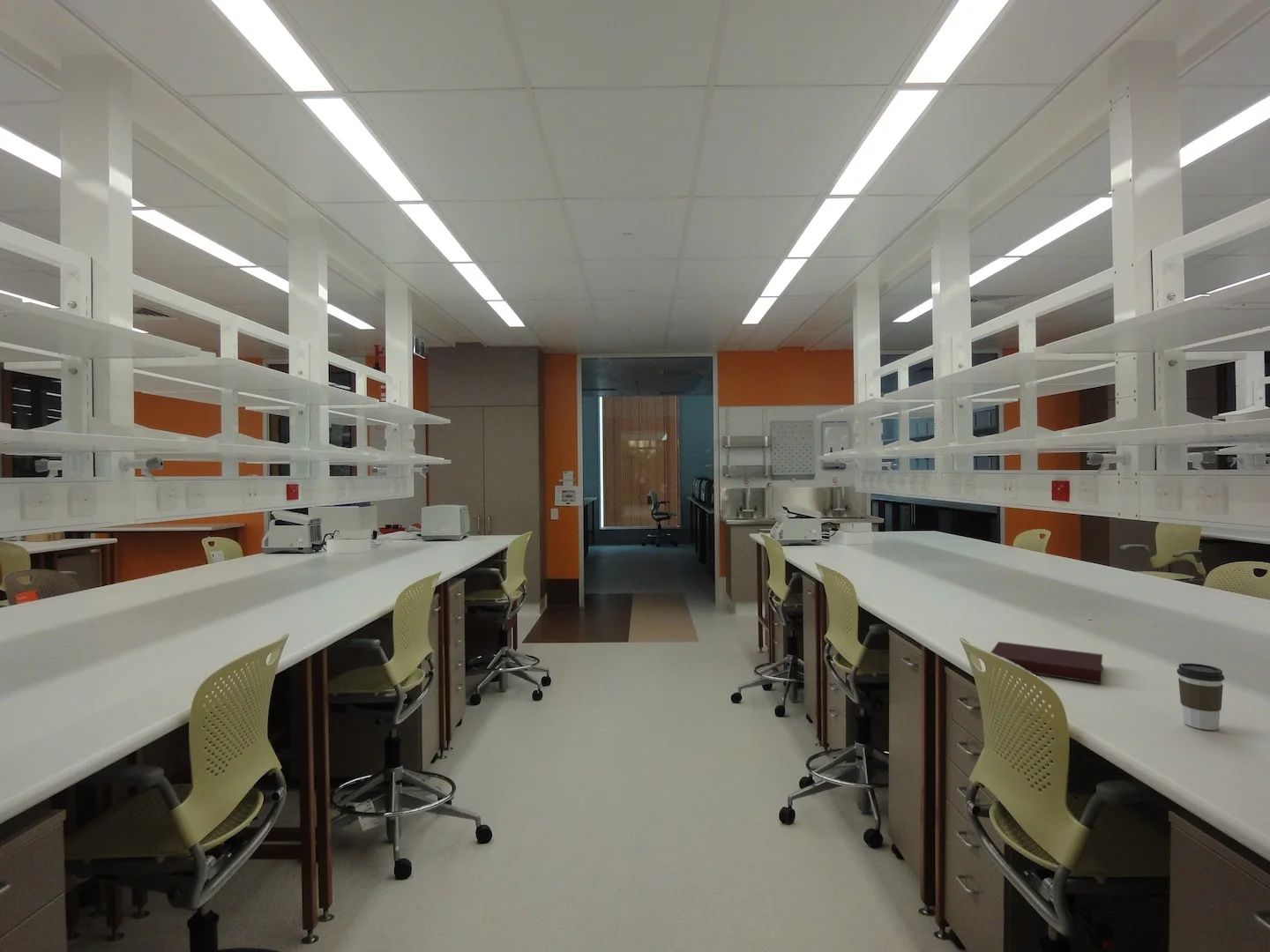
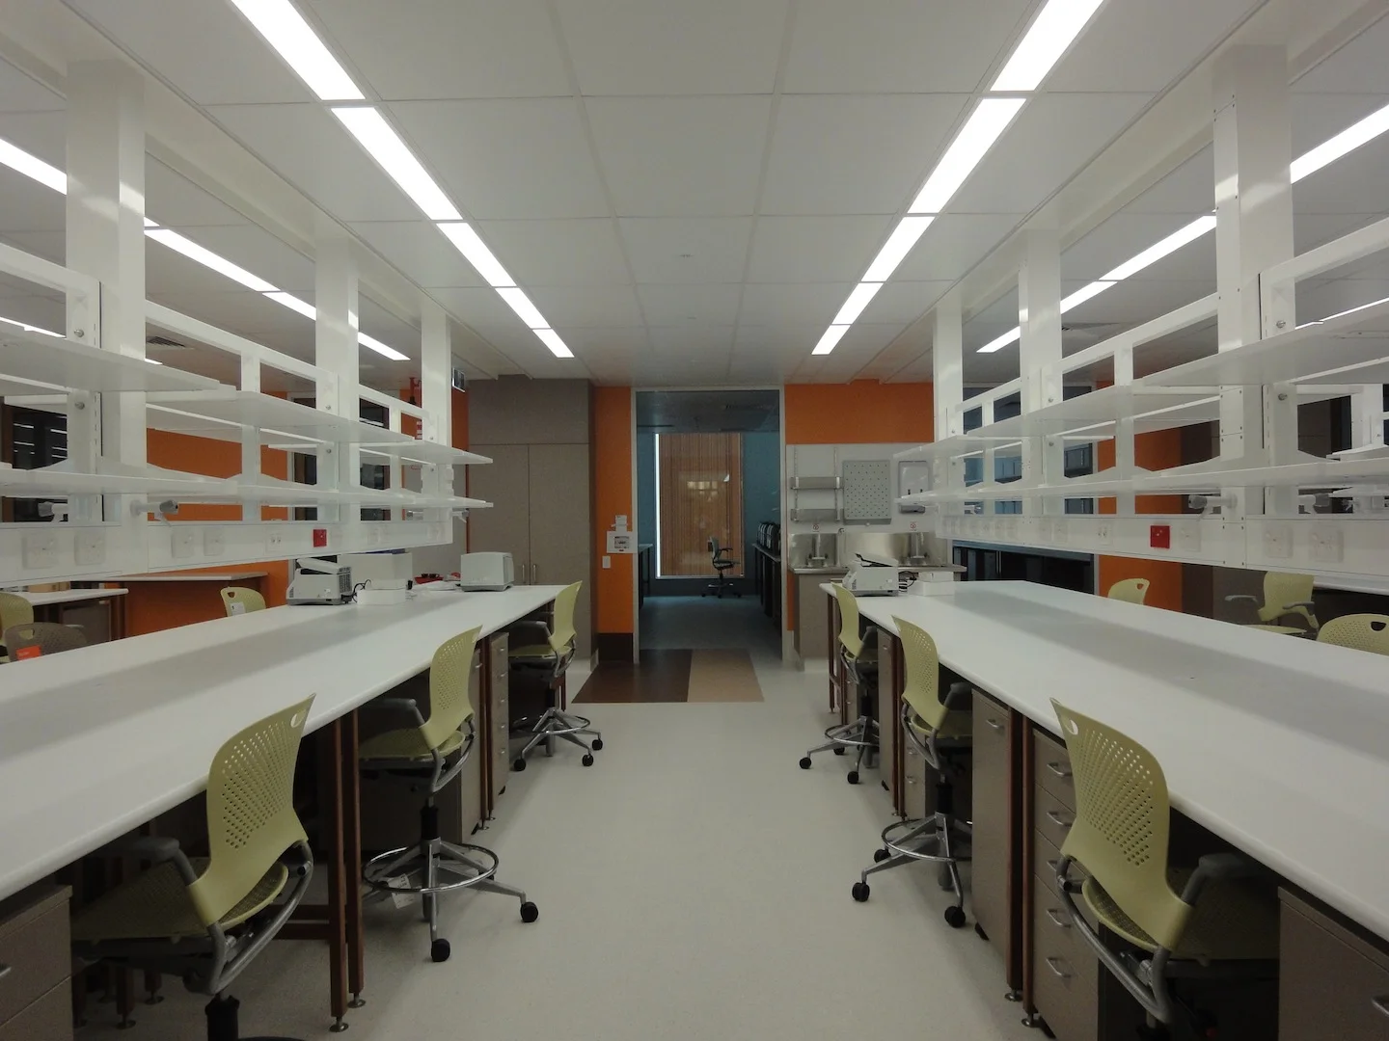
- coffee cup (1200, 695)
- notebook (1045, 660)
